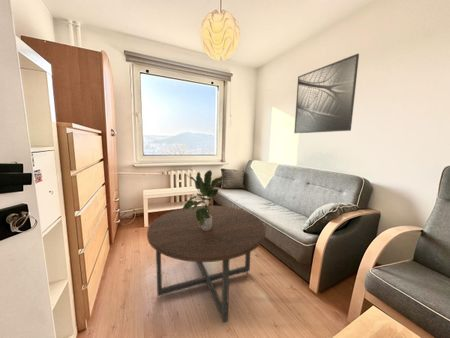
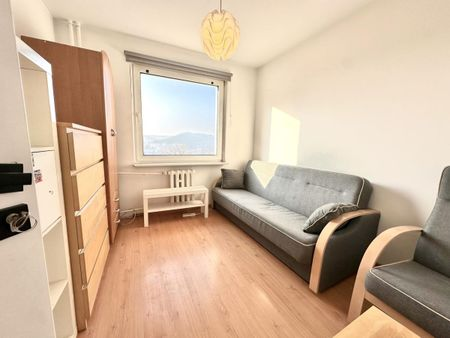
- potted plant (202, 199)
- coffee table (207, 254)
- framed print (321, 100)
